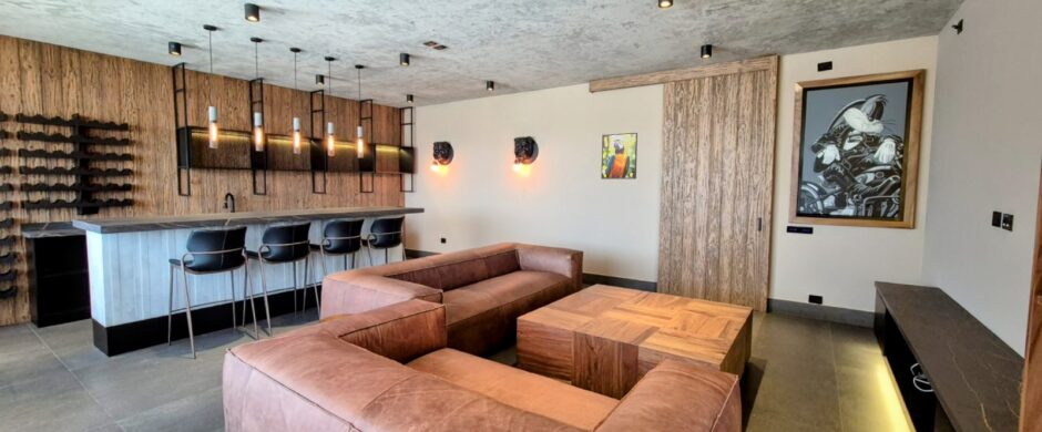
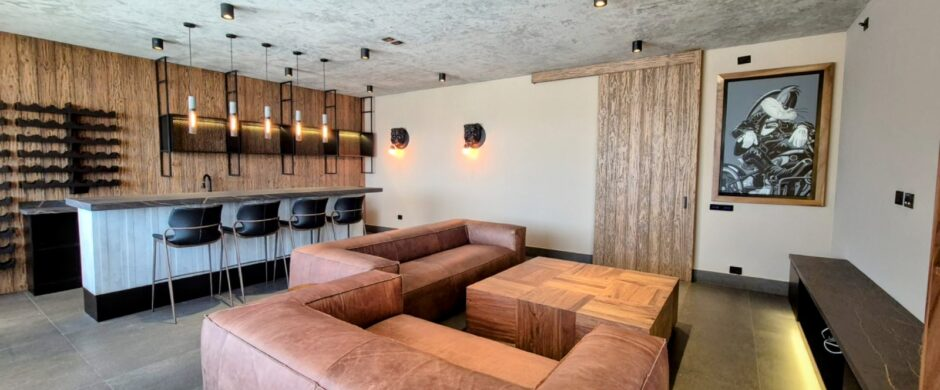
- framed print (619, 156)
